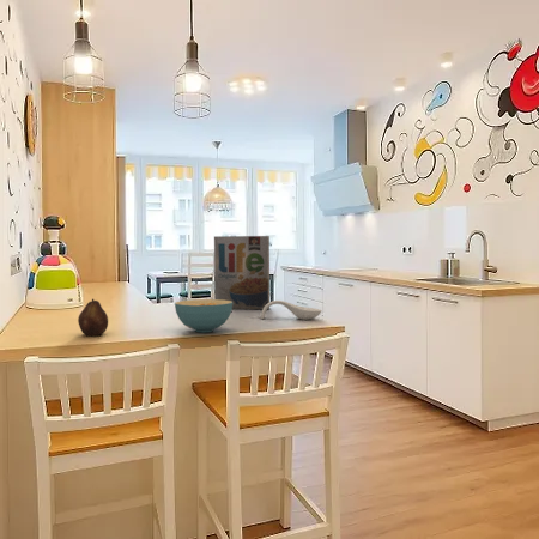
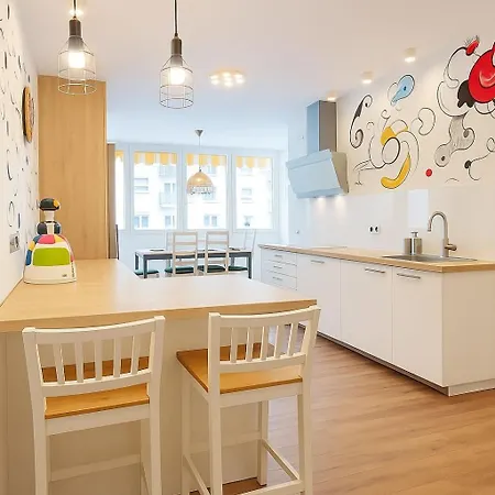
- cereal box (242, 272)
- fruit (93, 317)
- cereal bowl (204, 316)
- spoon rest (291, 309)
